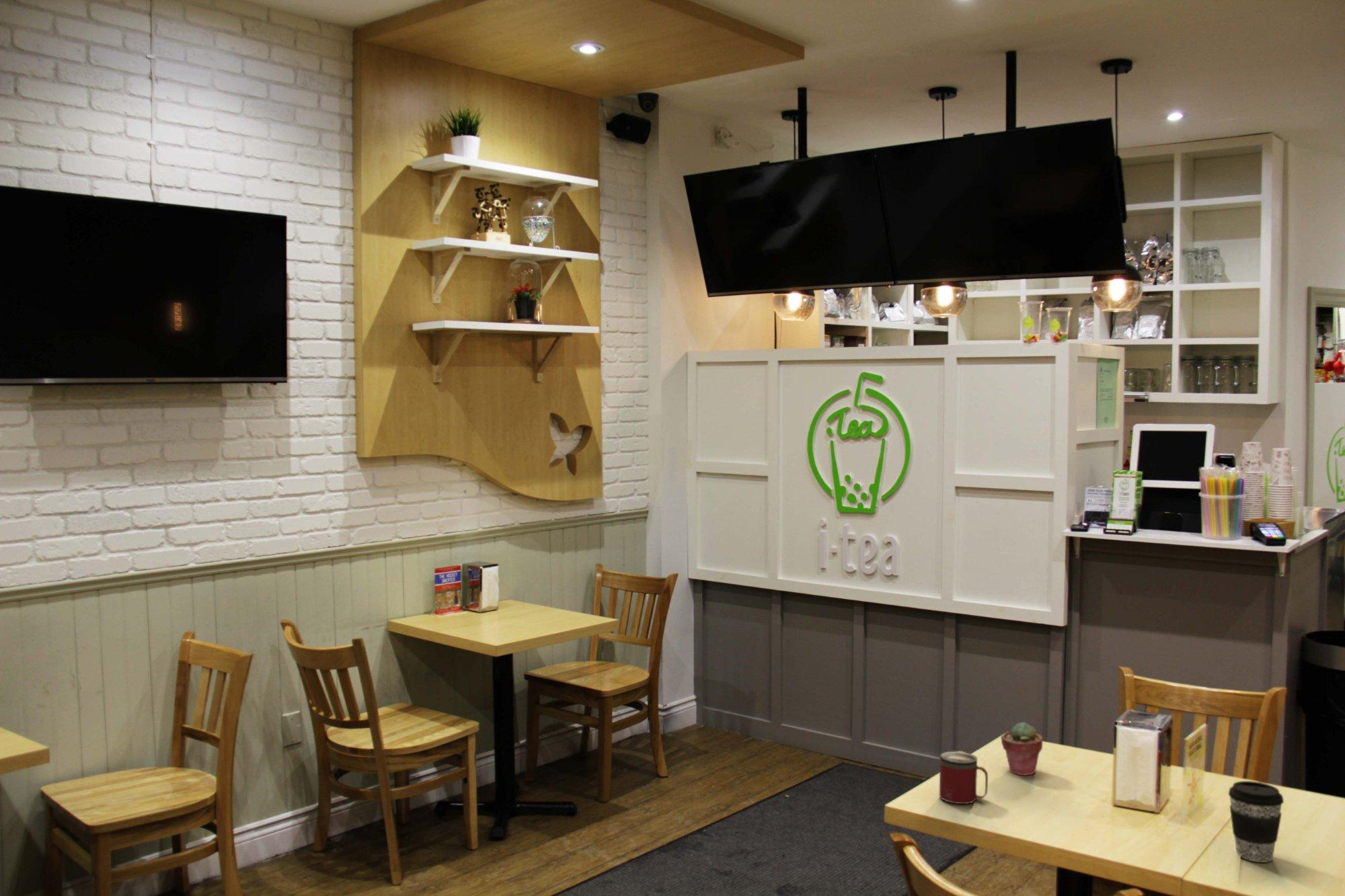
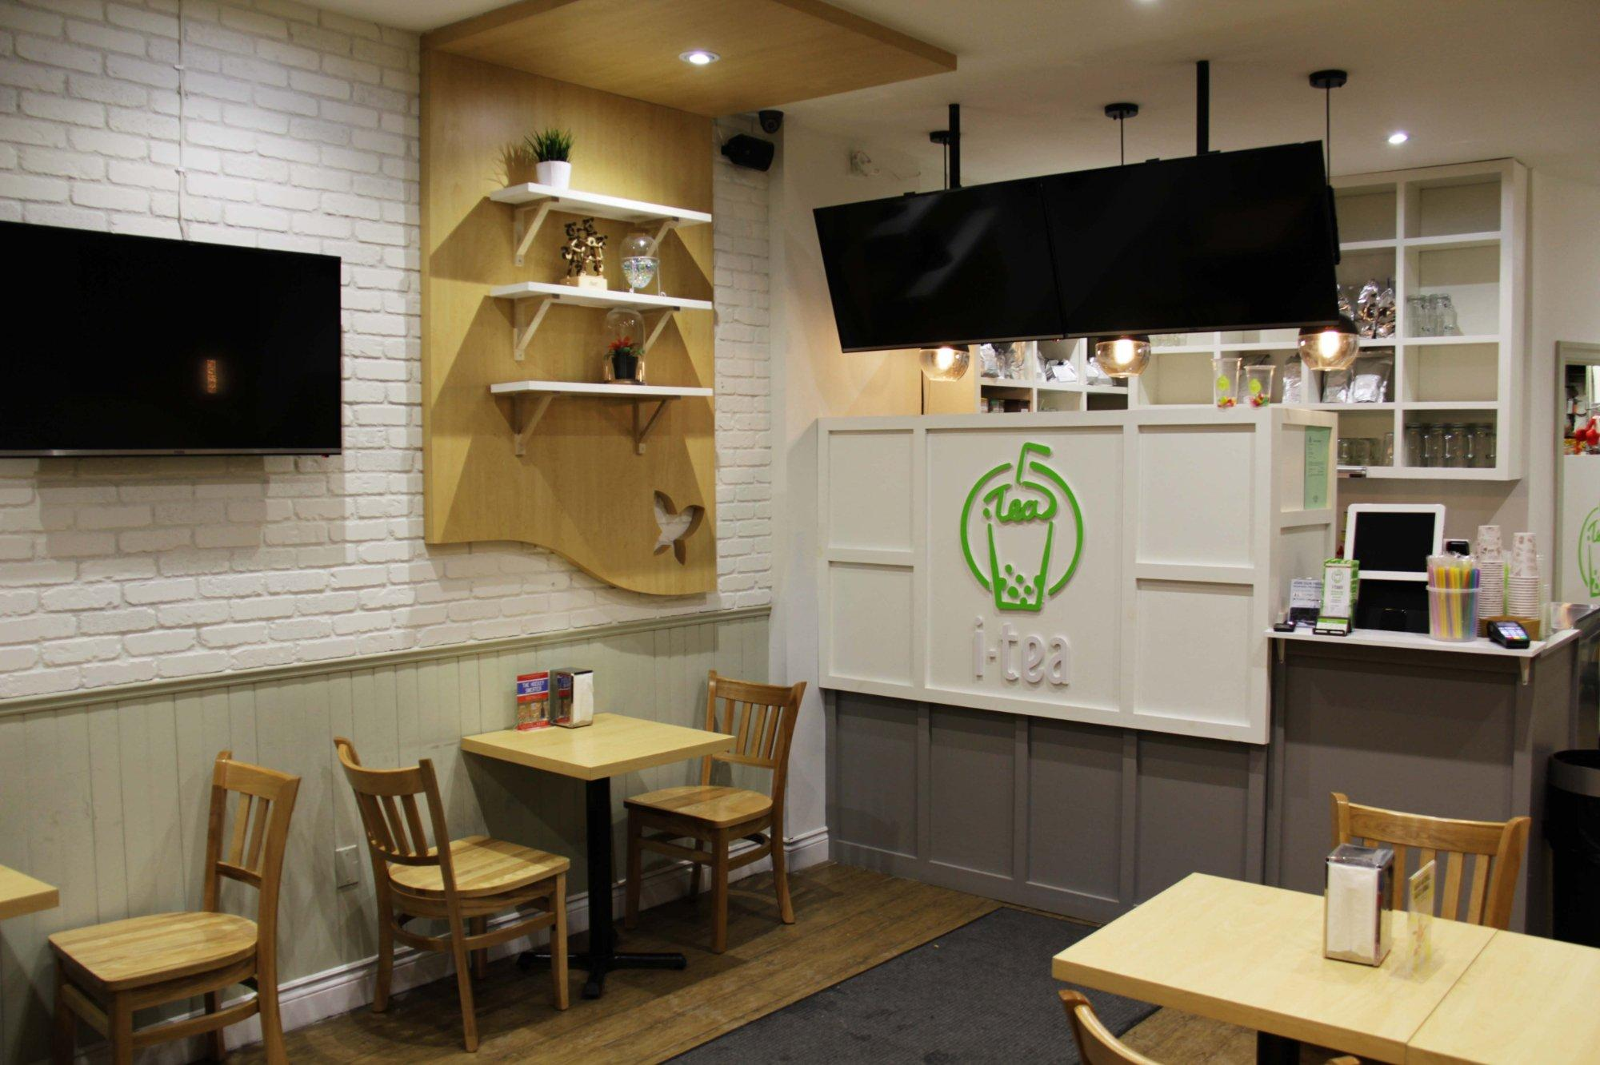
- beverage cup (963, 778)
- coffee cup (1255, 821)
- potted succulent (1022, 747)
